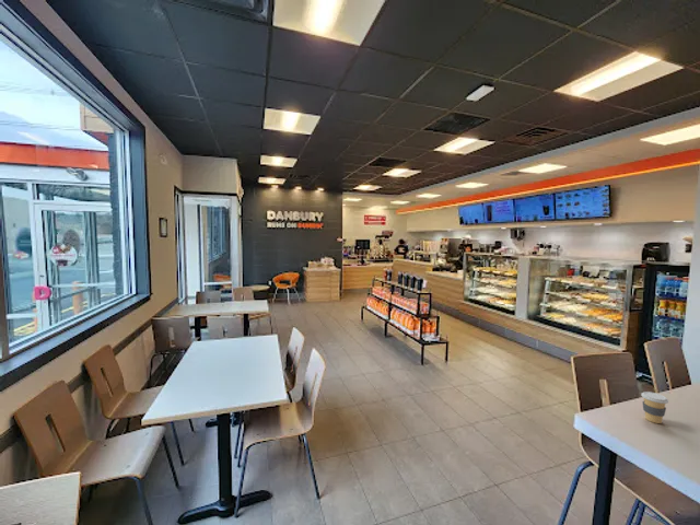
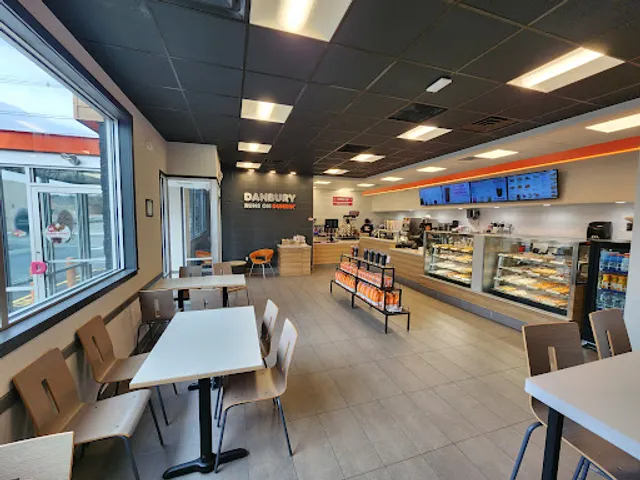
- coffee cup (654, 407)
